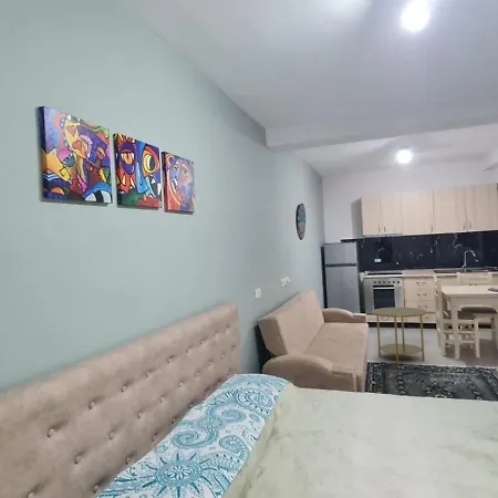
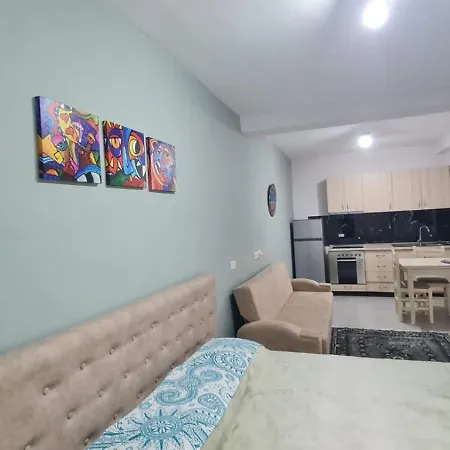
- side table (402, 334)
